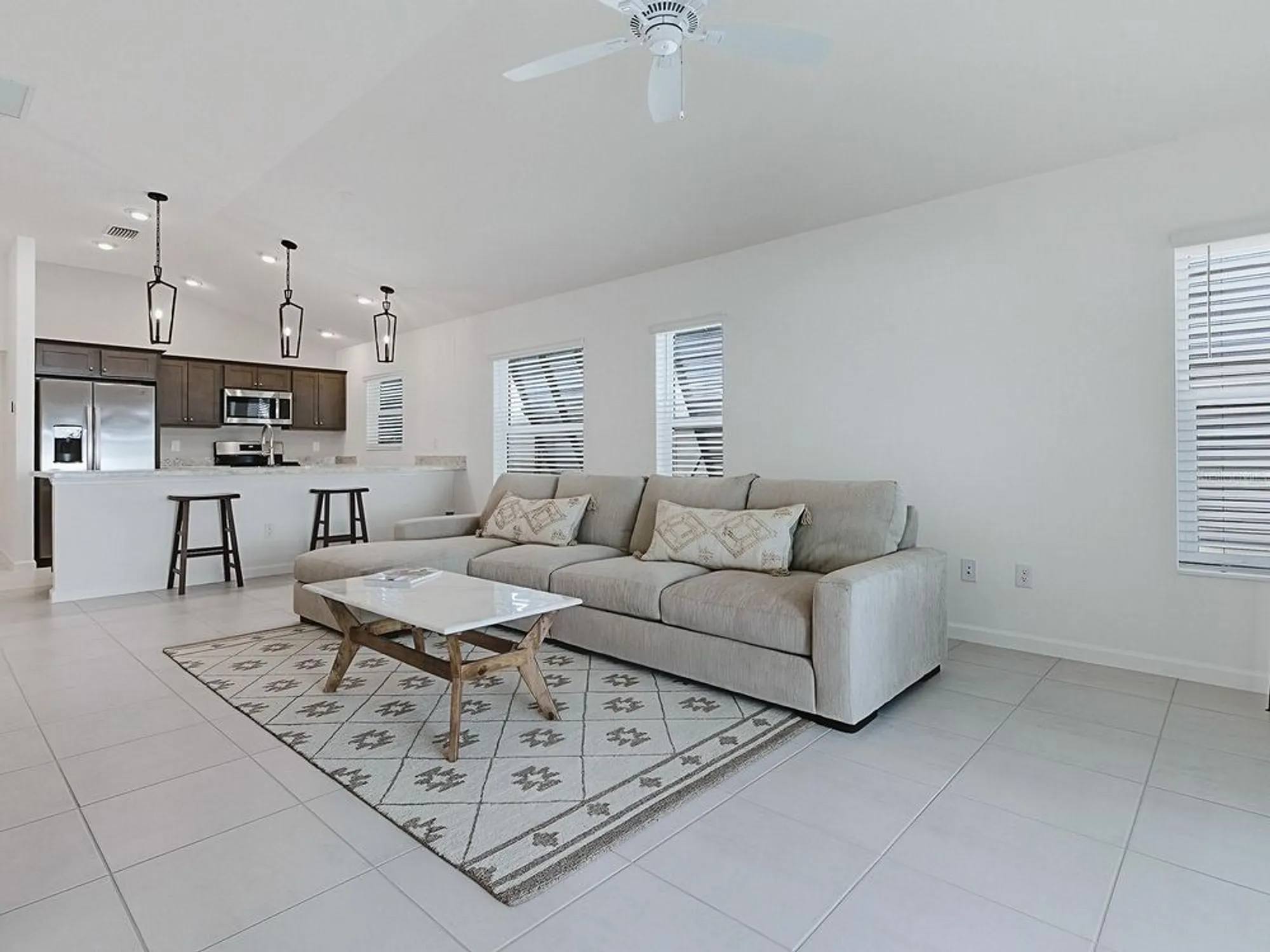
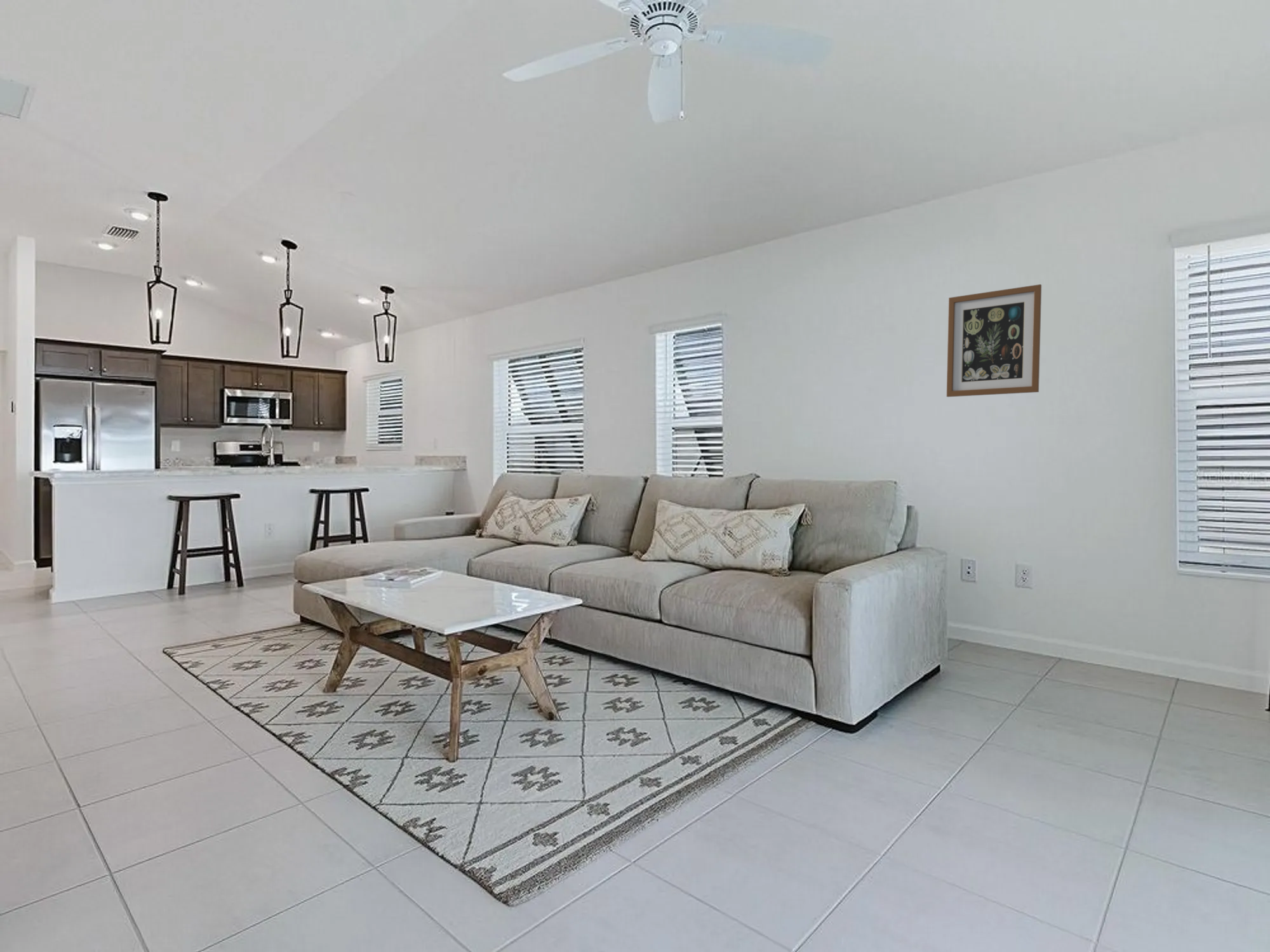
+ wall art (992, 343)
